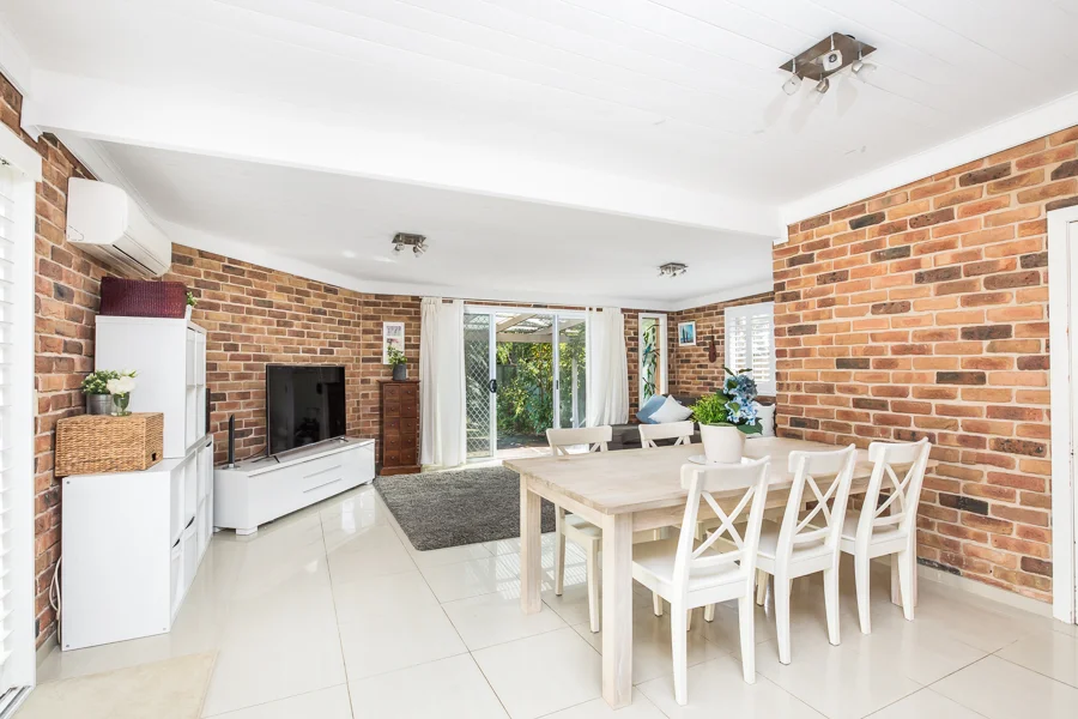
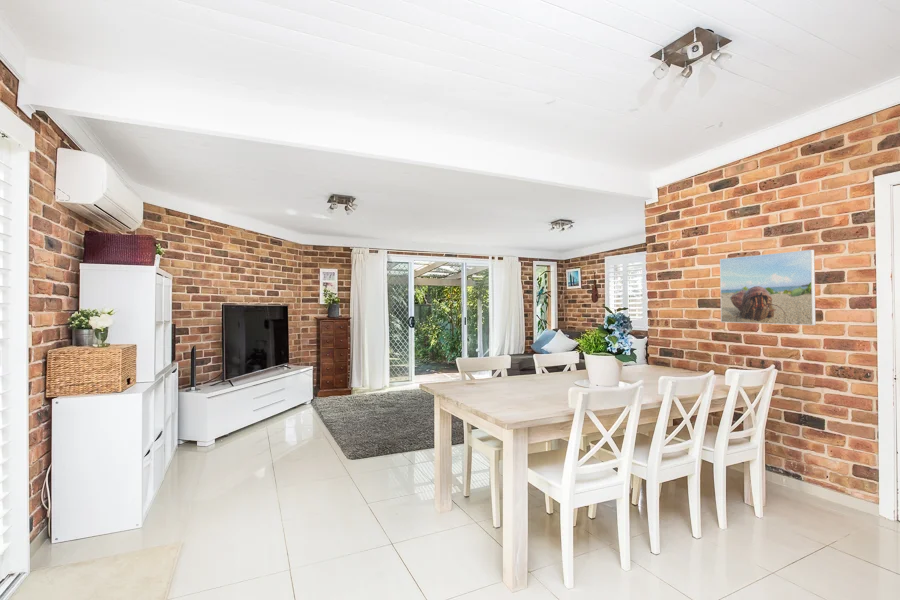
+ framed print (763, 289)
